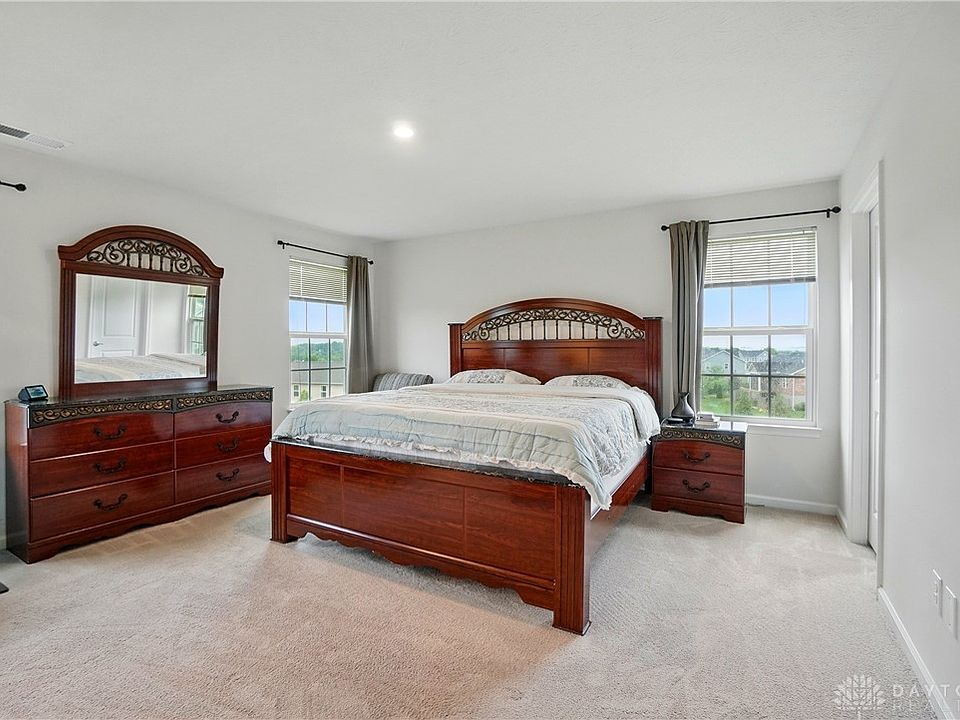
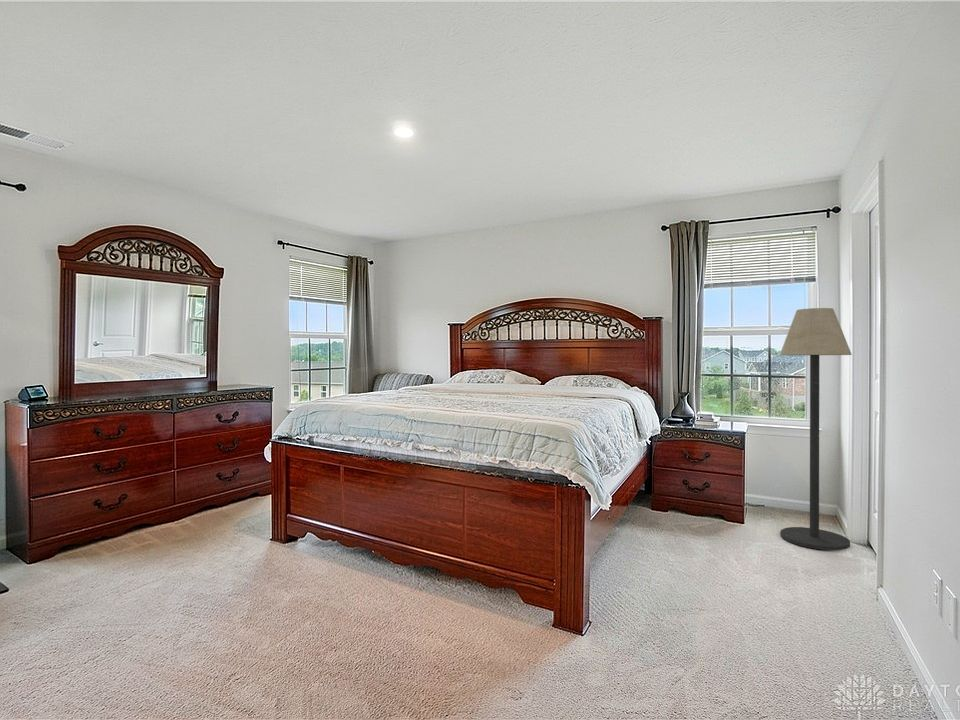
+ floor lamp (814, 424)
